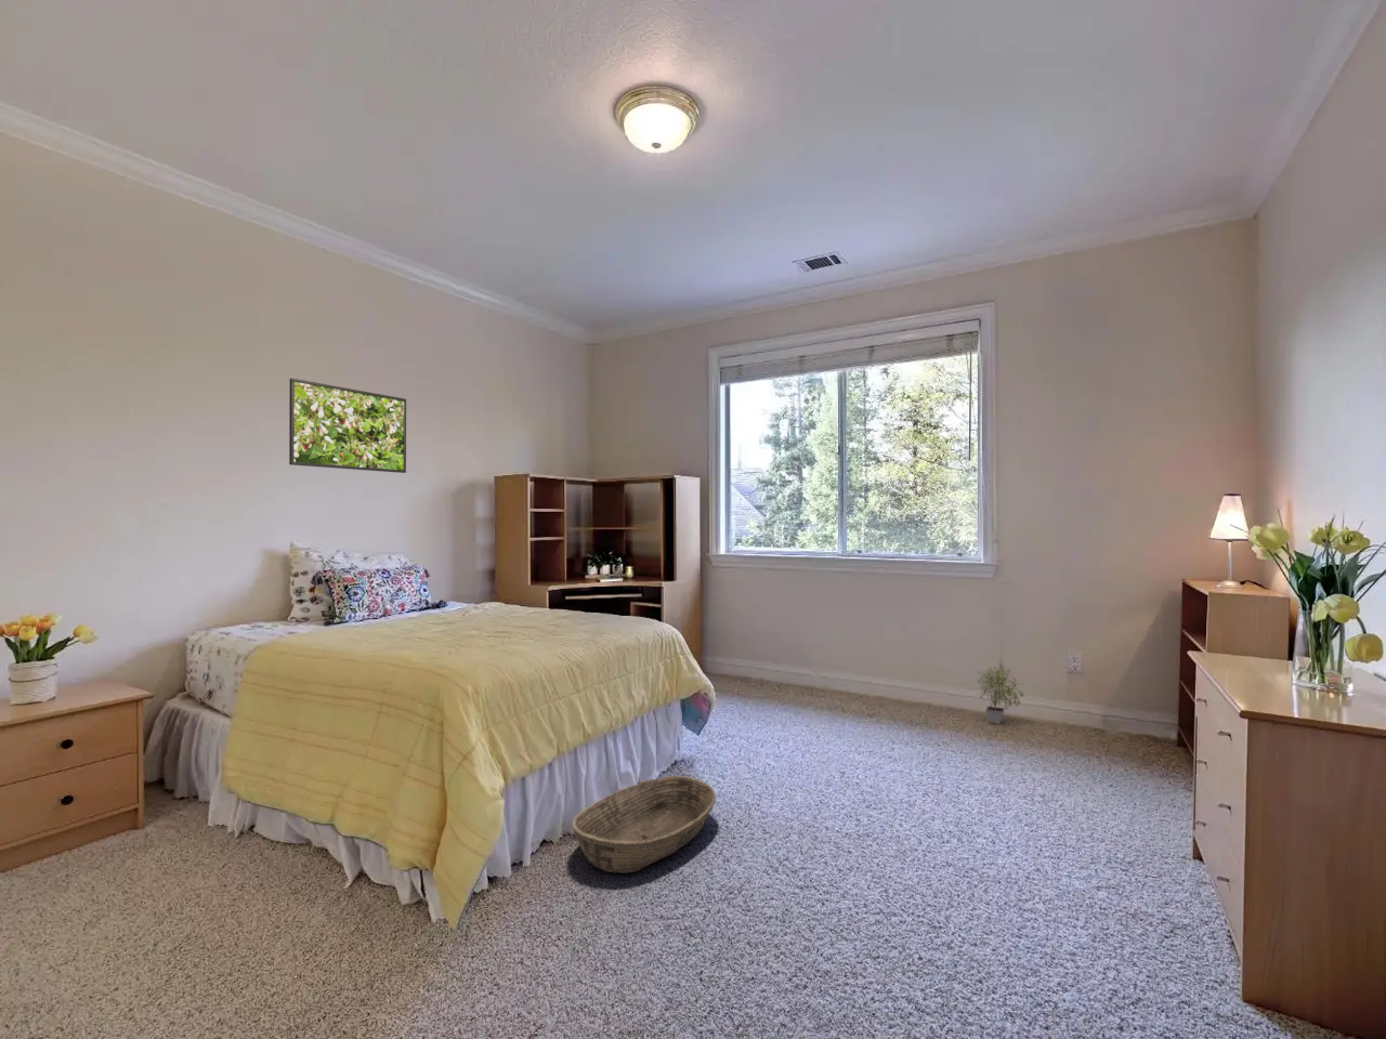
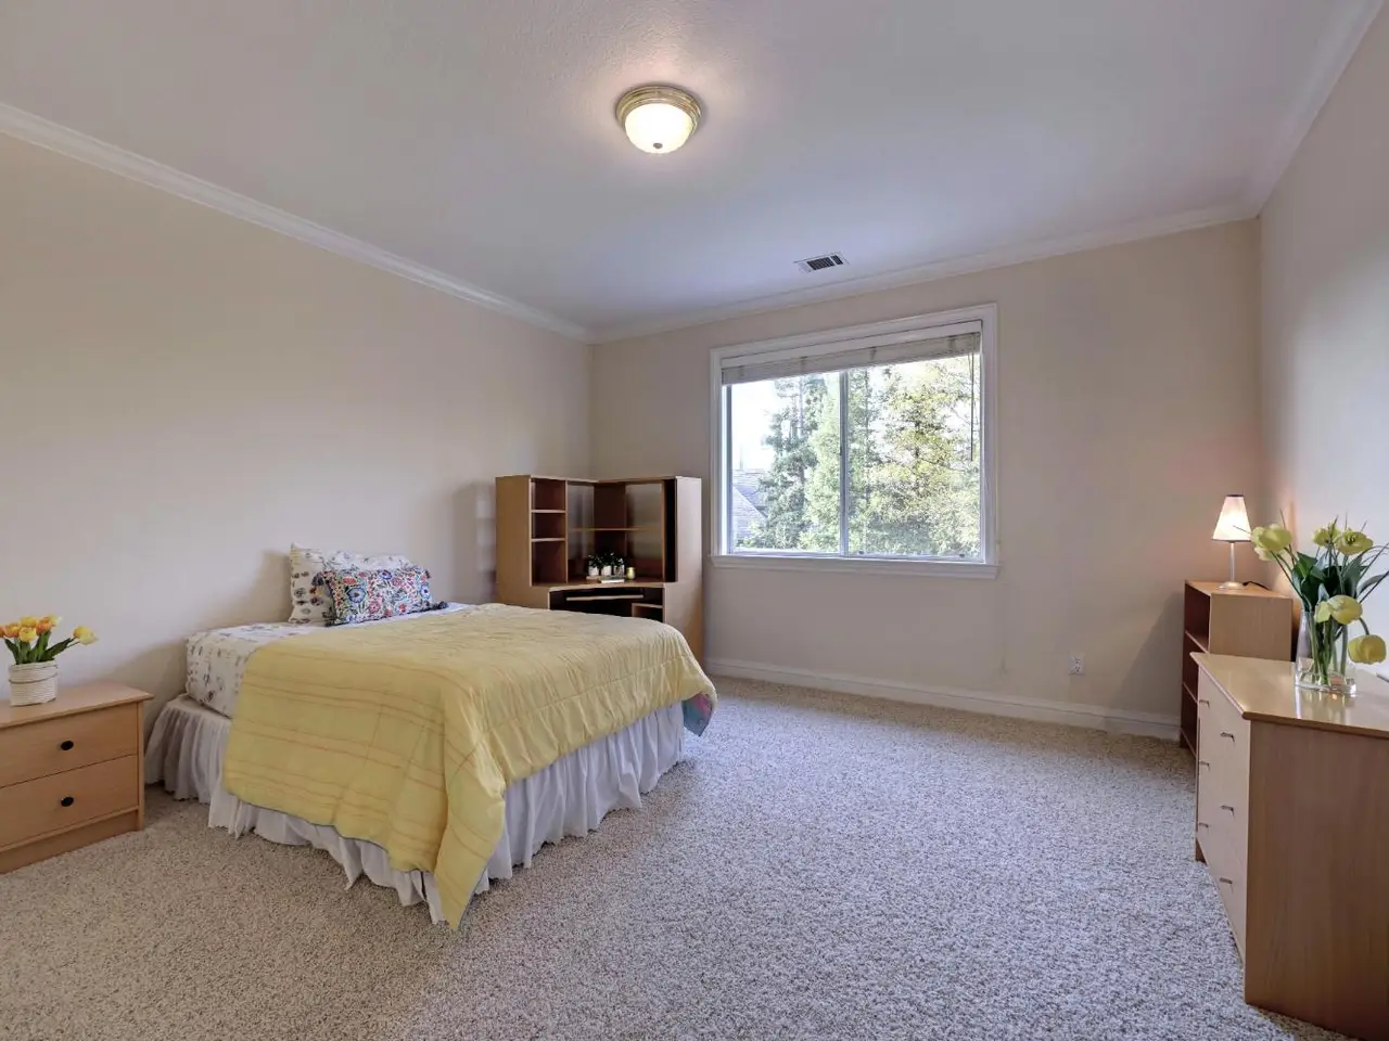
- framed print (351, 429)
- potted plant (999, 691)
- basket (646, 822)
